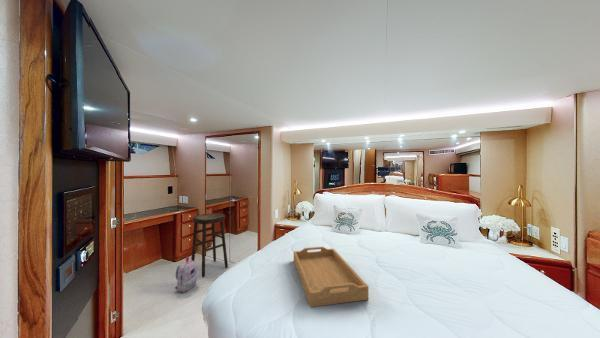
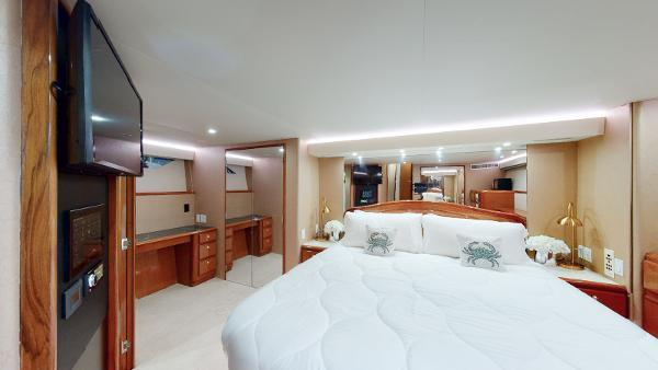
- serving tray (324, 269)
- stool (209, 241)
- backpack (186, 272)
